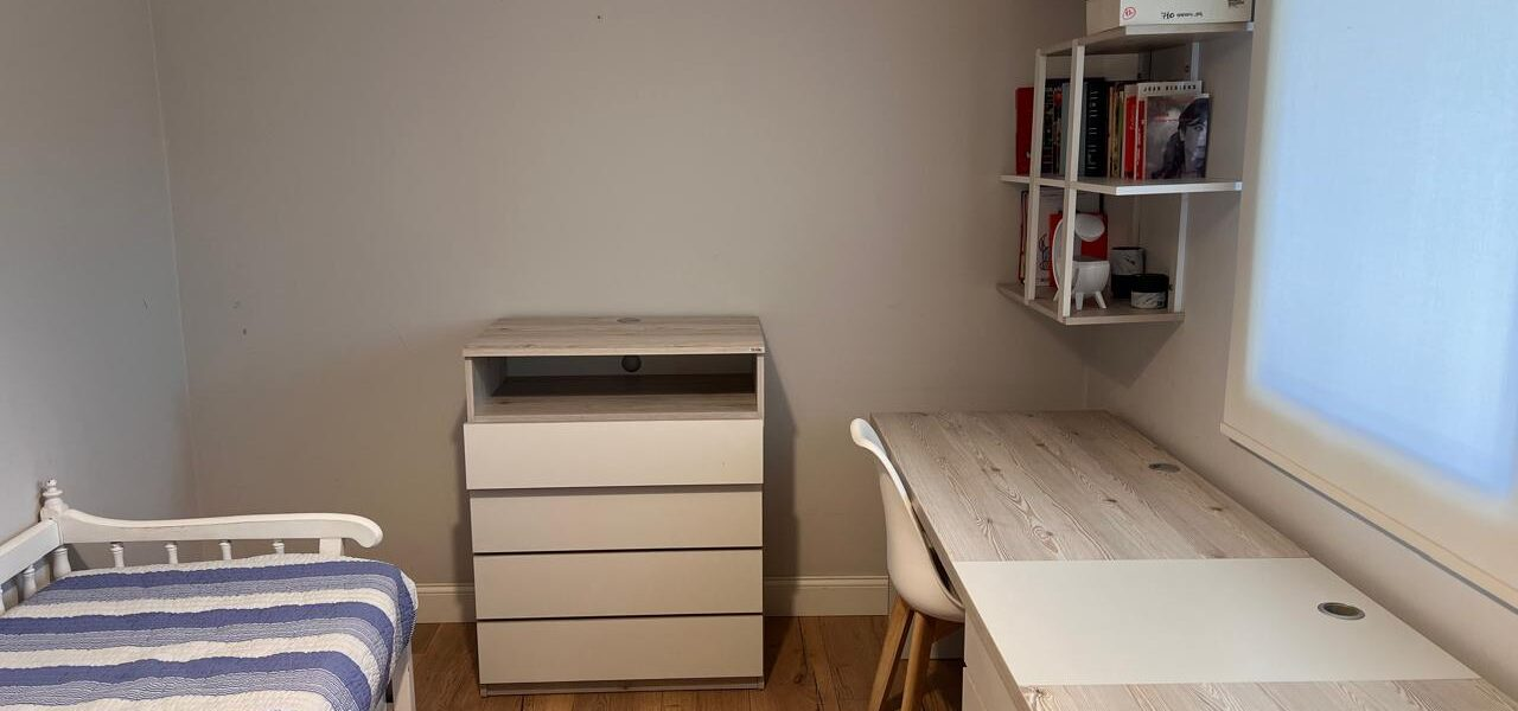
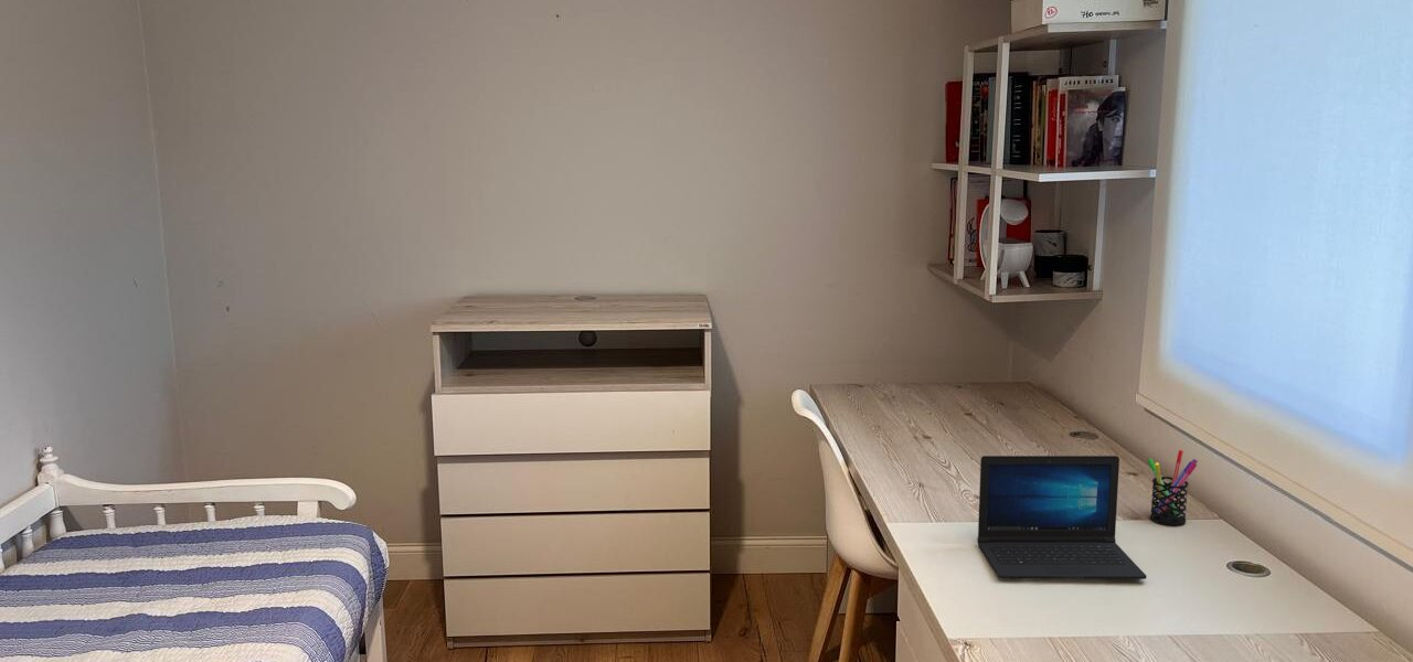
+ pen holder (1167, 484)
+ laptop (1060, 515)
